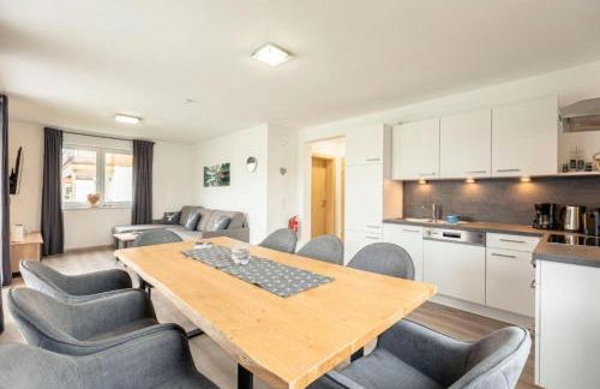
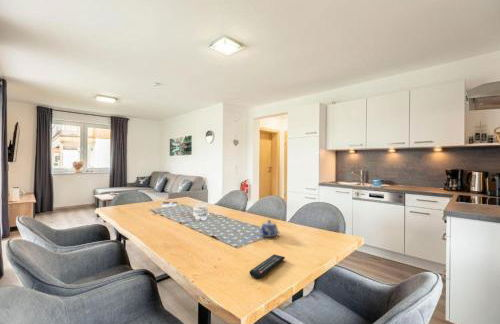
+ teapot (268, 228)
+ remote control (268, 265)
